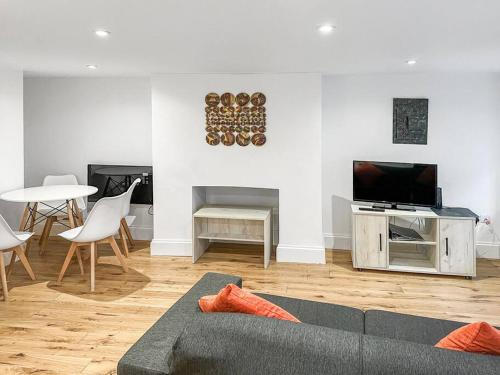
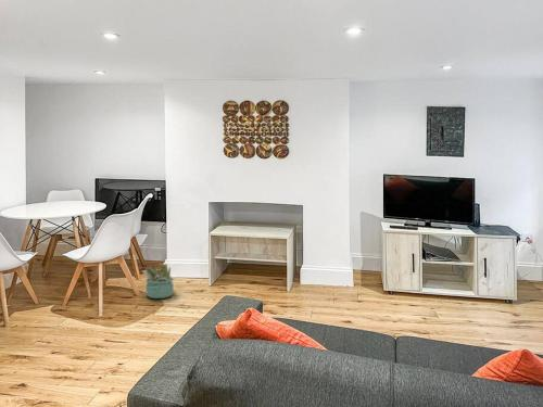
+ decorative plant (161, 279)
